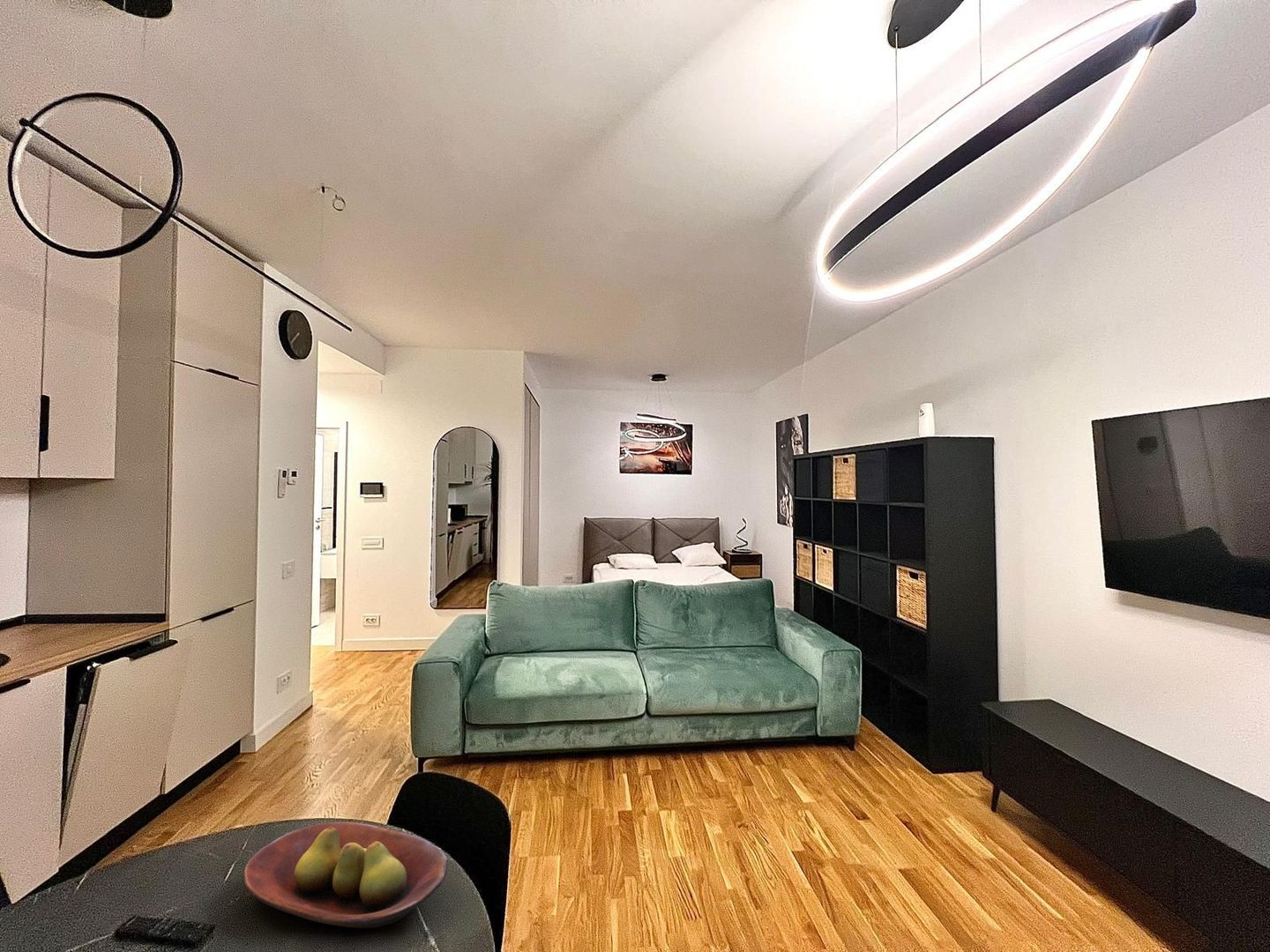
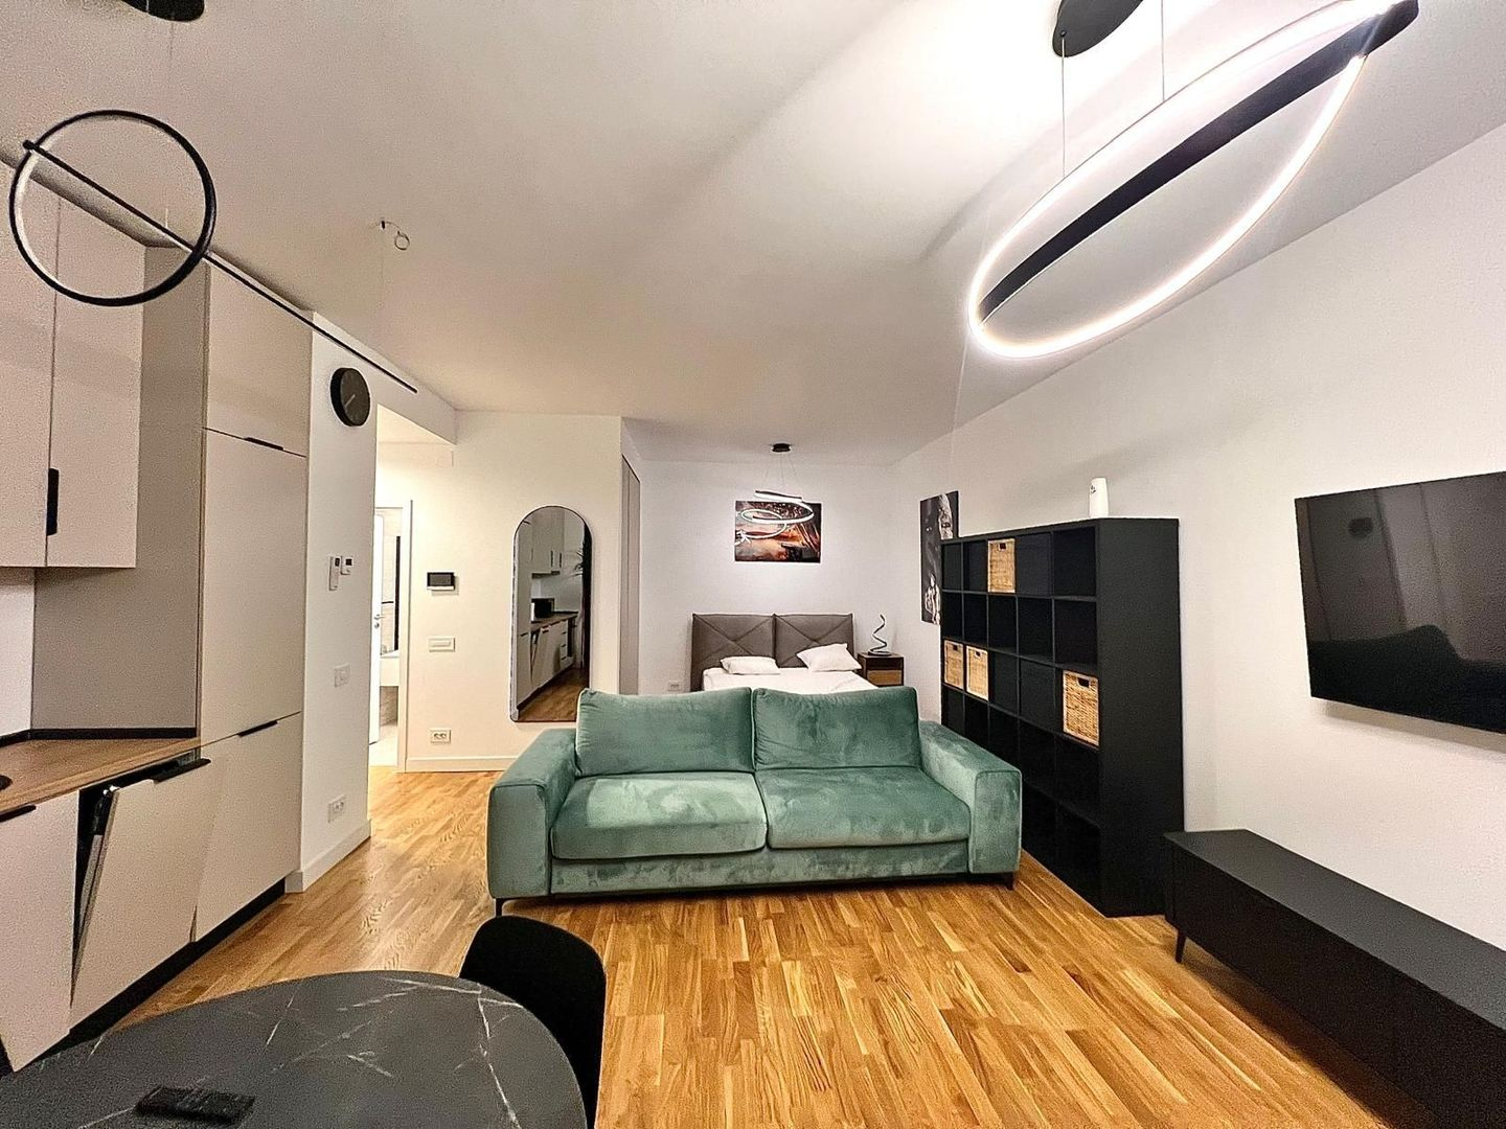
- fruit bowl (347, 867)
